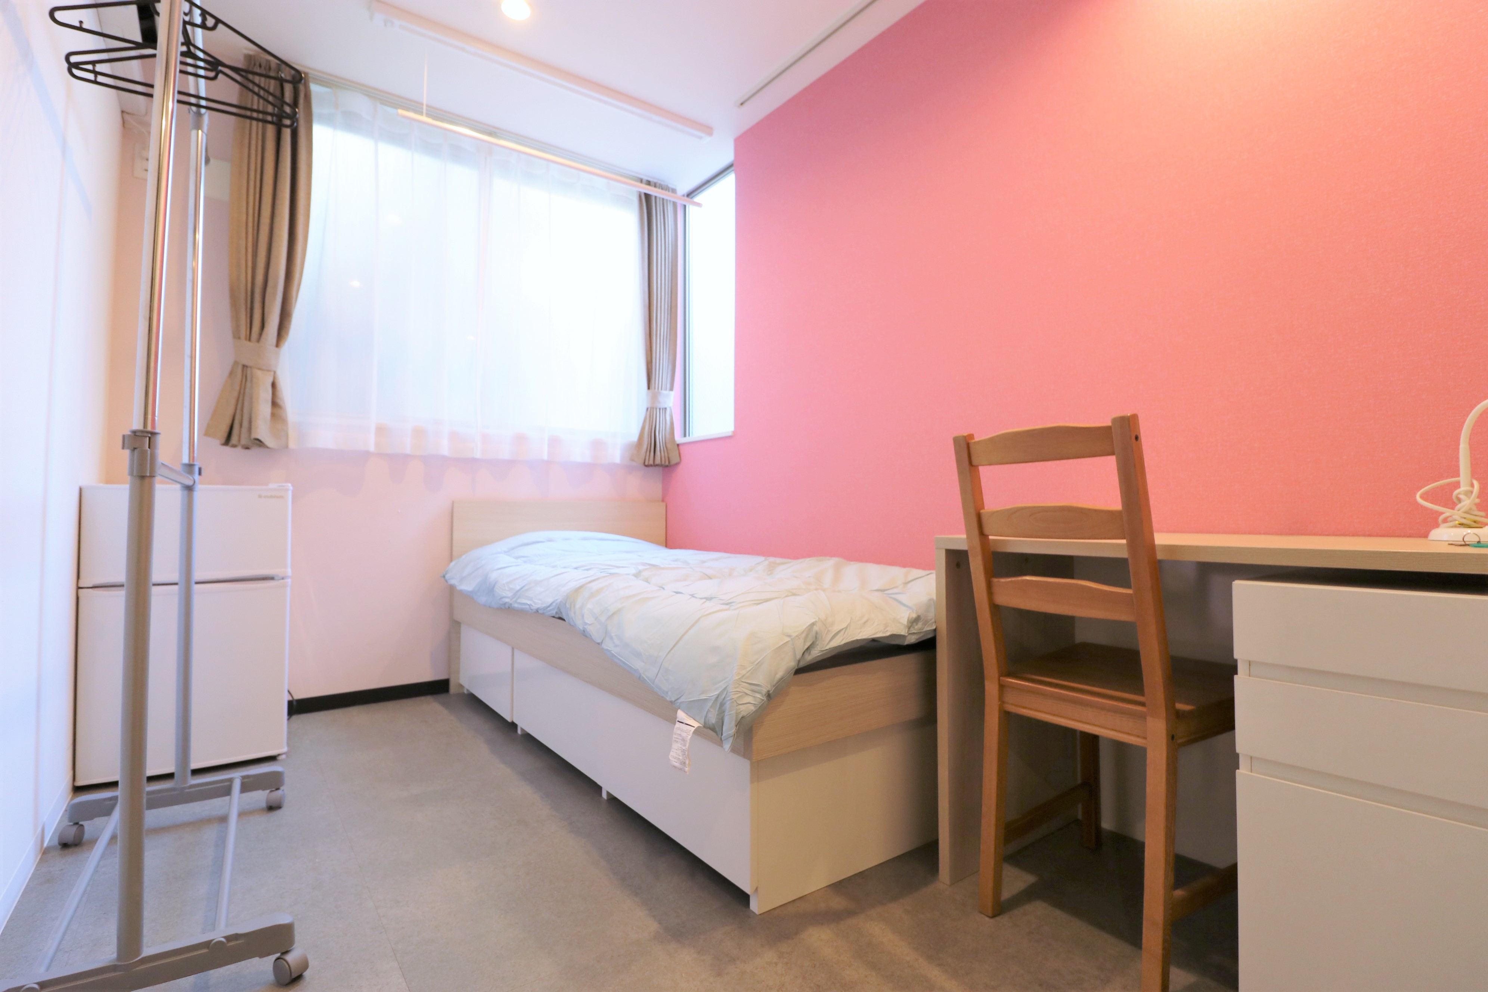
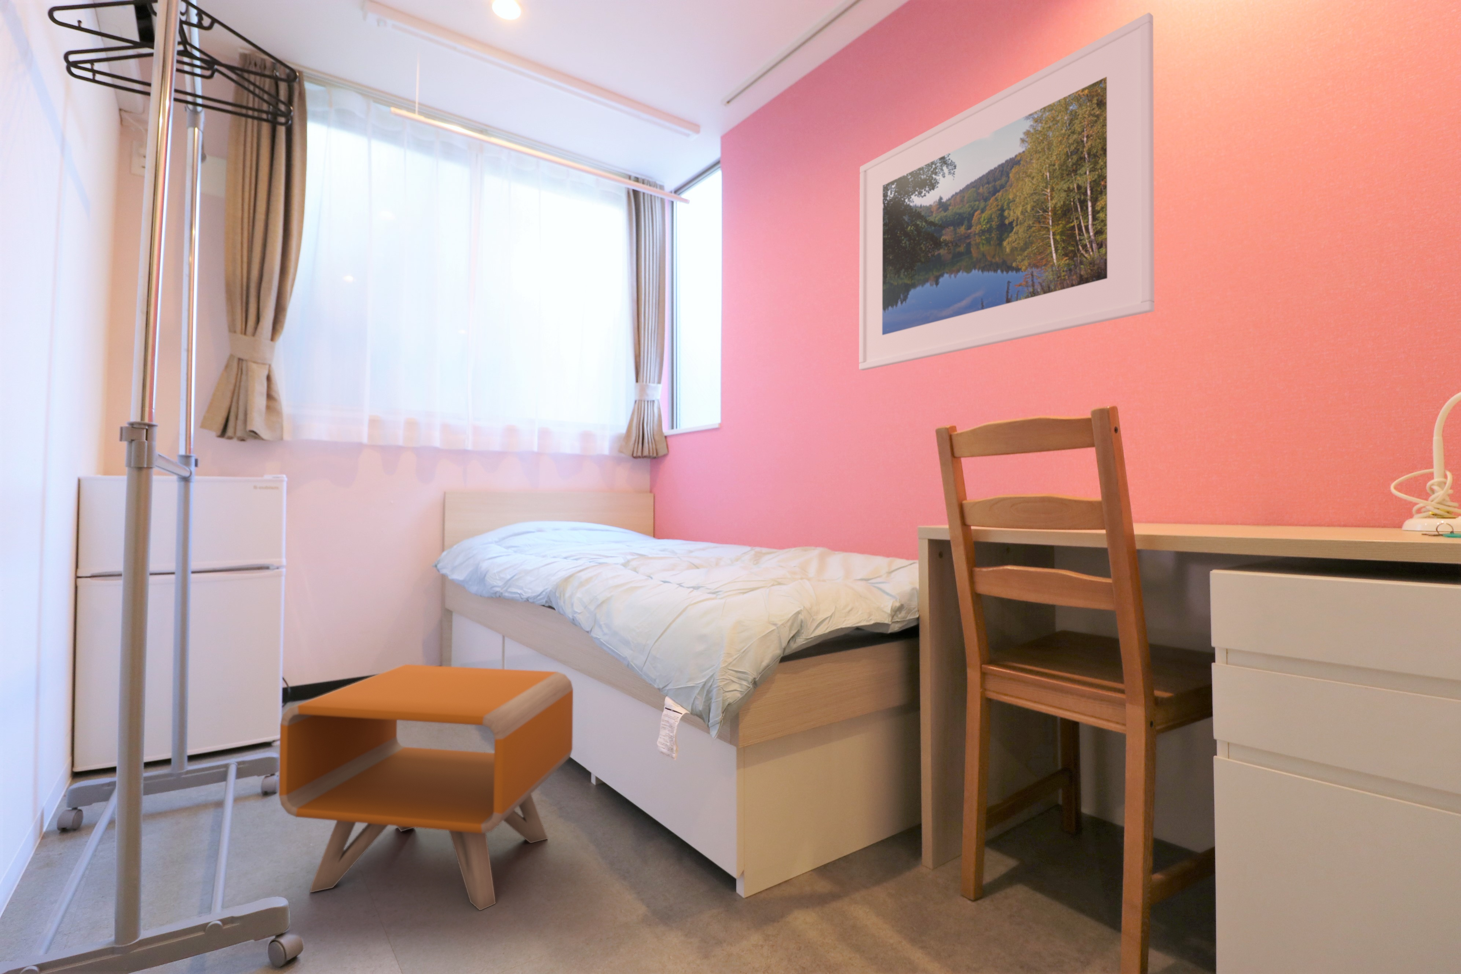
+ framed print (978, 225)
+ nightstand (438, 774)
